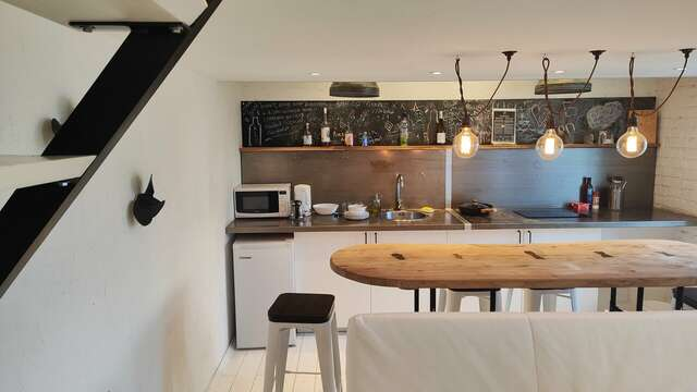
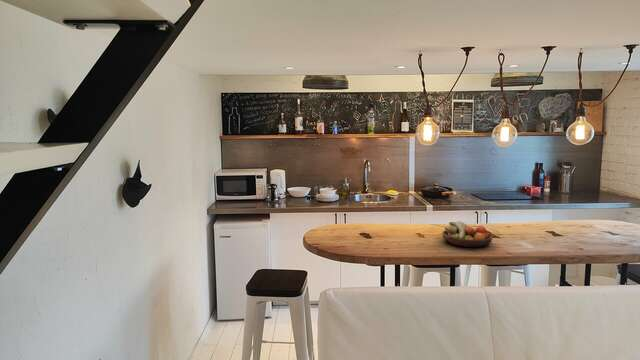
+ fruit bowl (466, 232)
